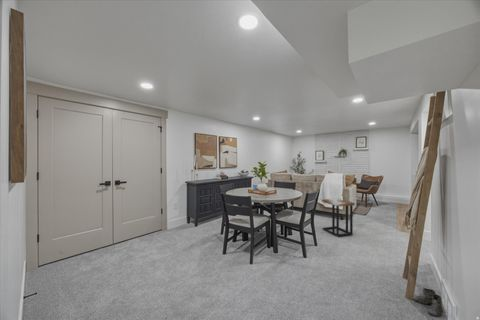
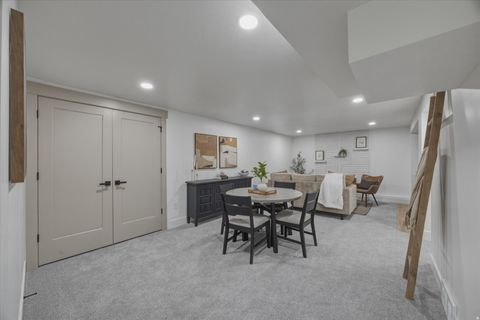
- side table (337, 216)
- boots (429, 299)
